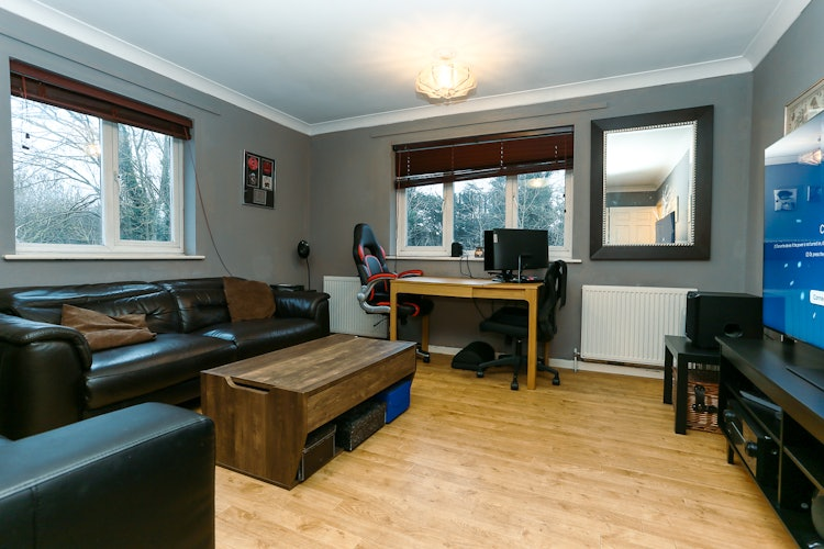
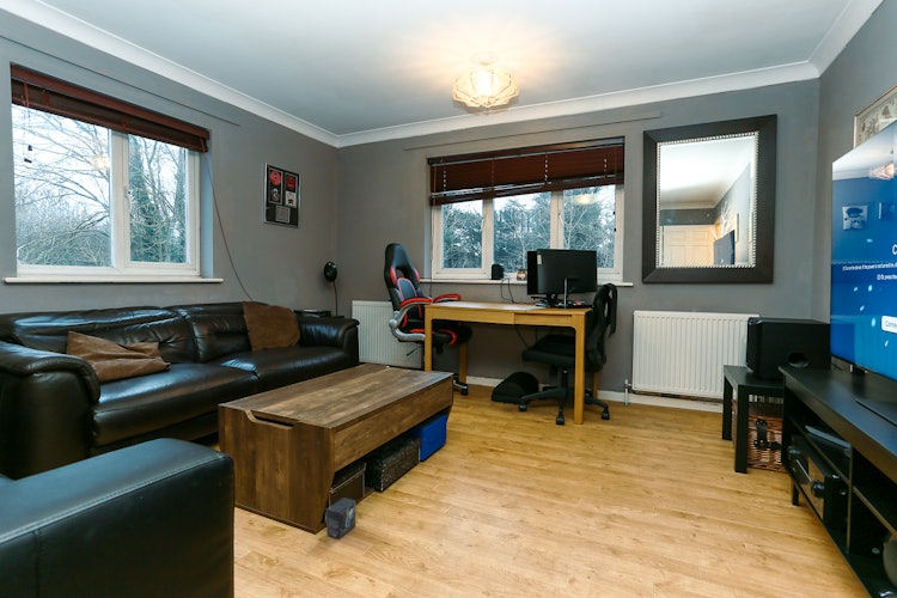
+ box (341, 517)
